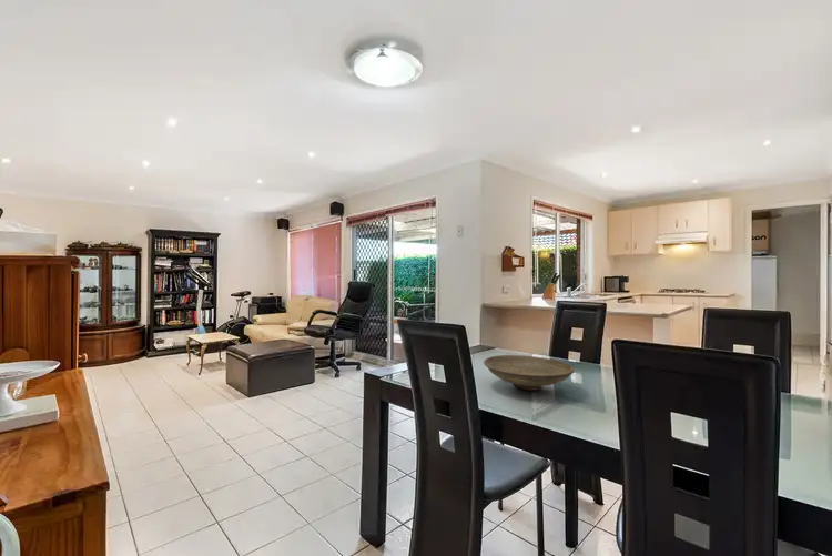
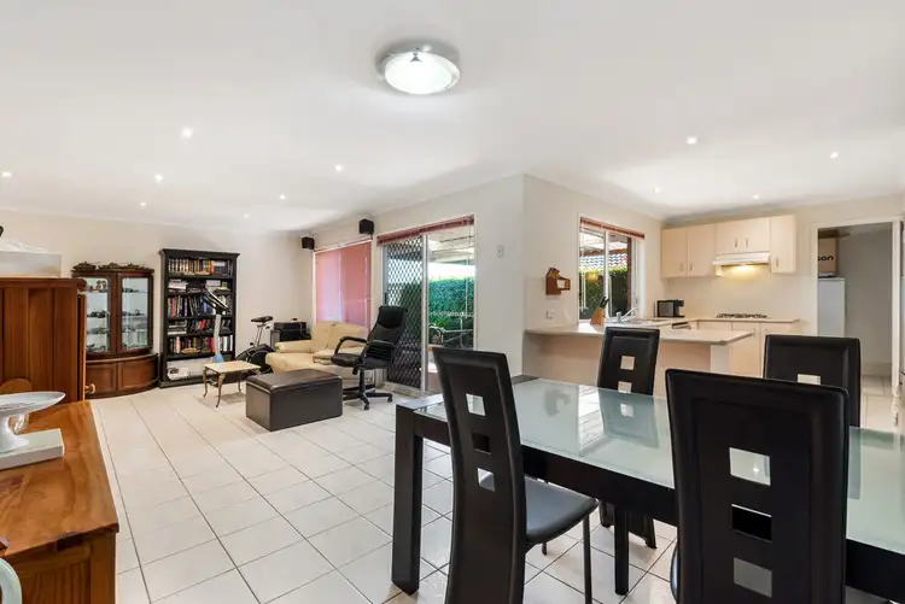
- decorative bowl (527, 374)
